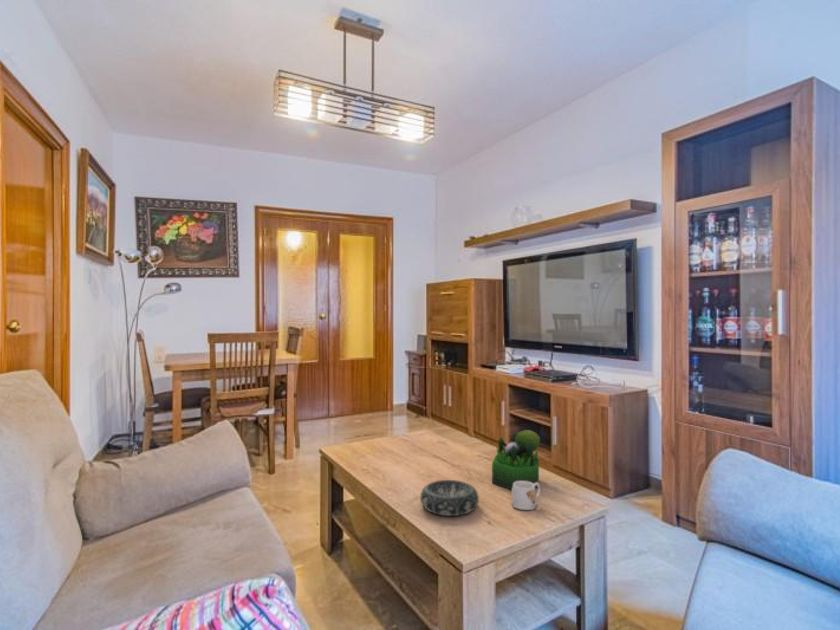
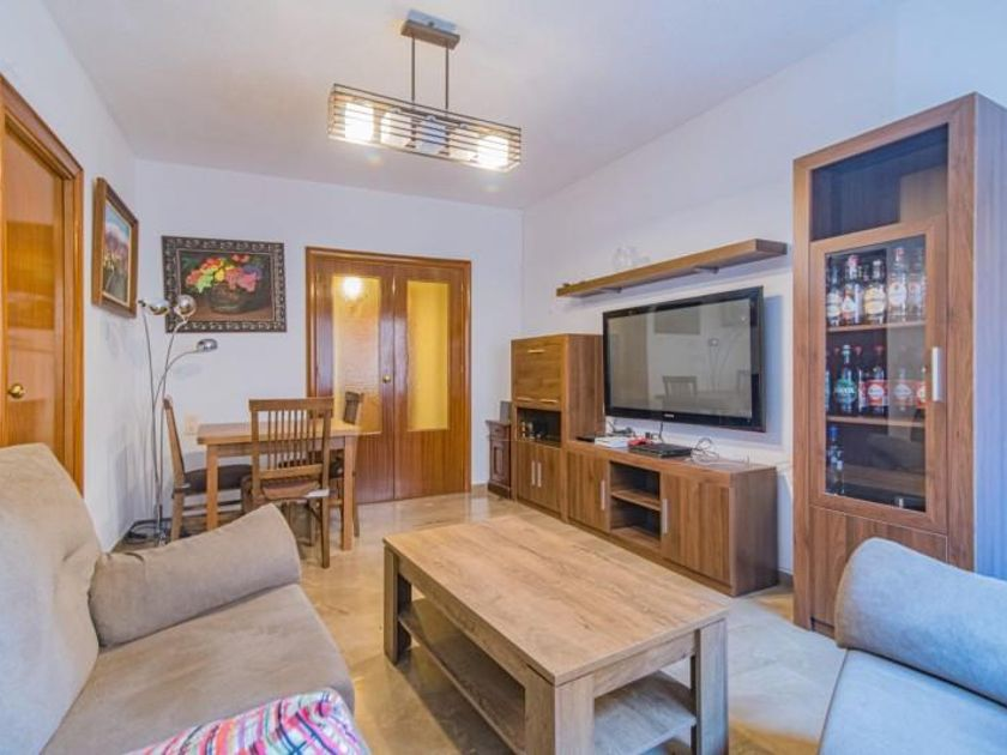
- mug (527, 494)
- decorative bowl (449, 497)
- plant (516, 456)
